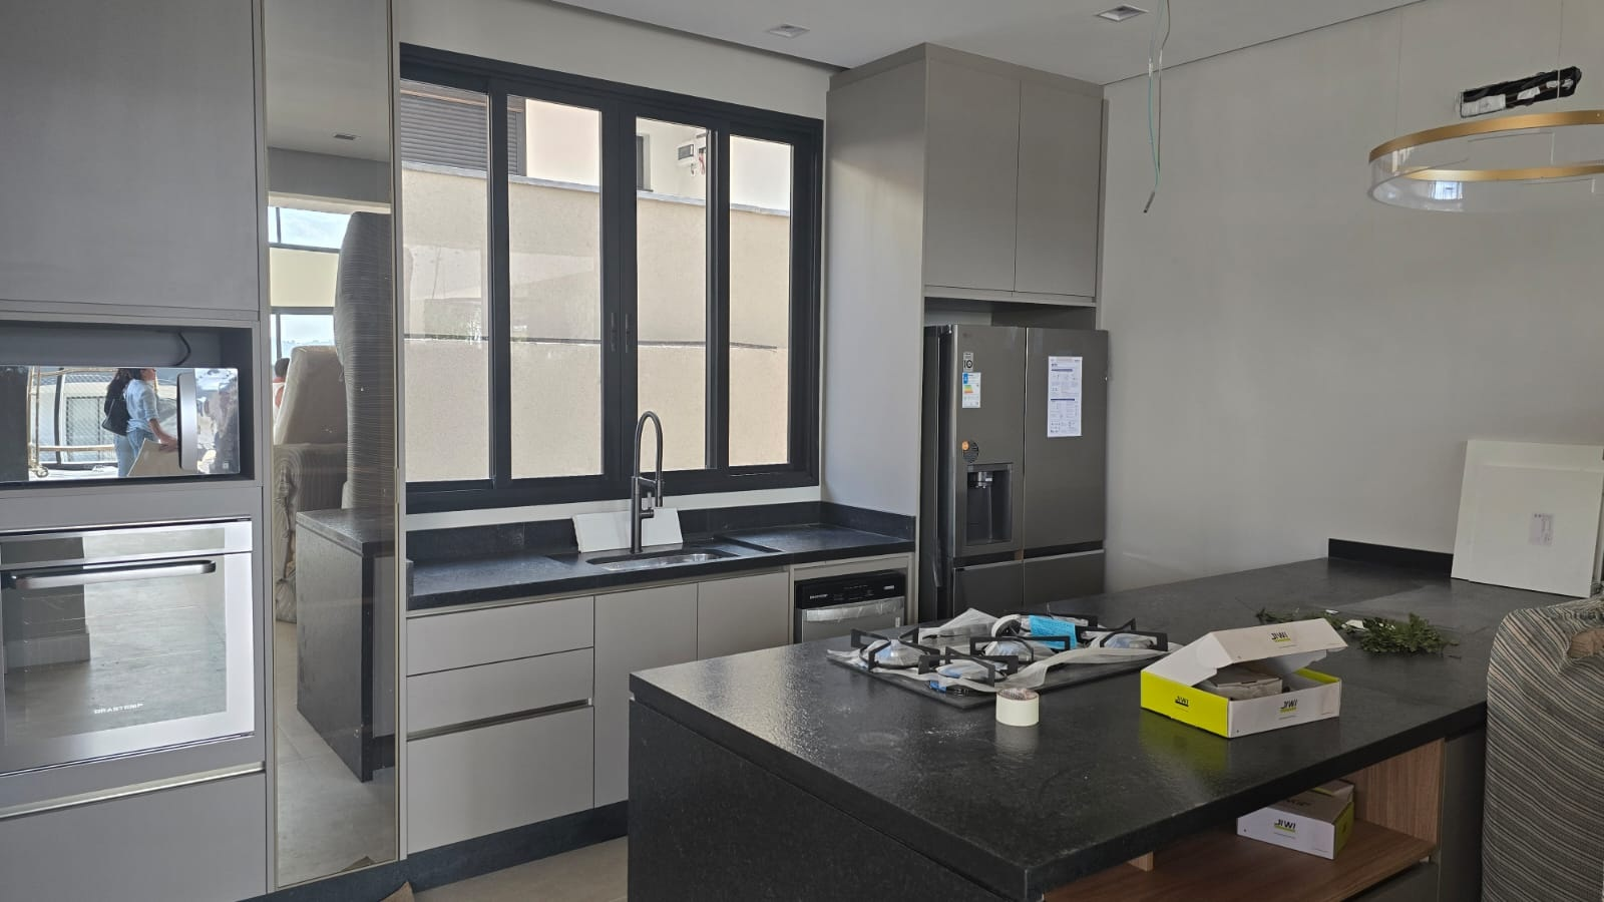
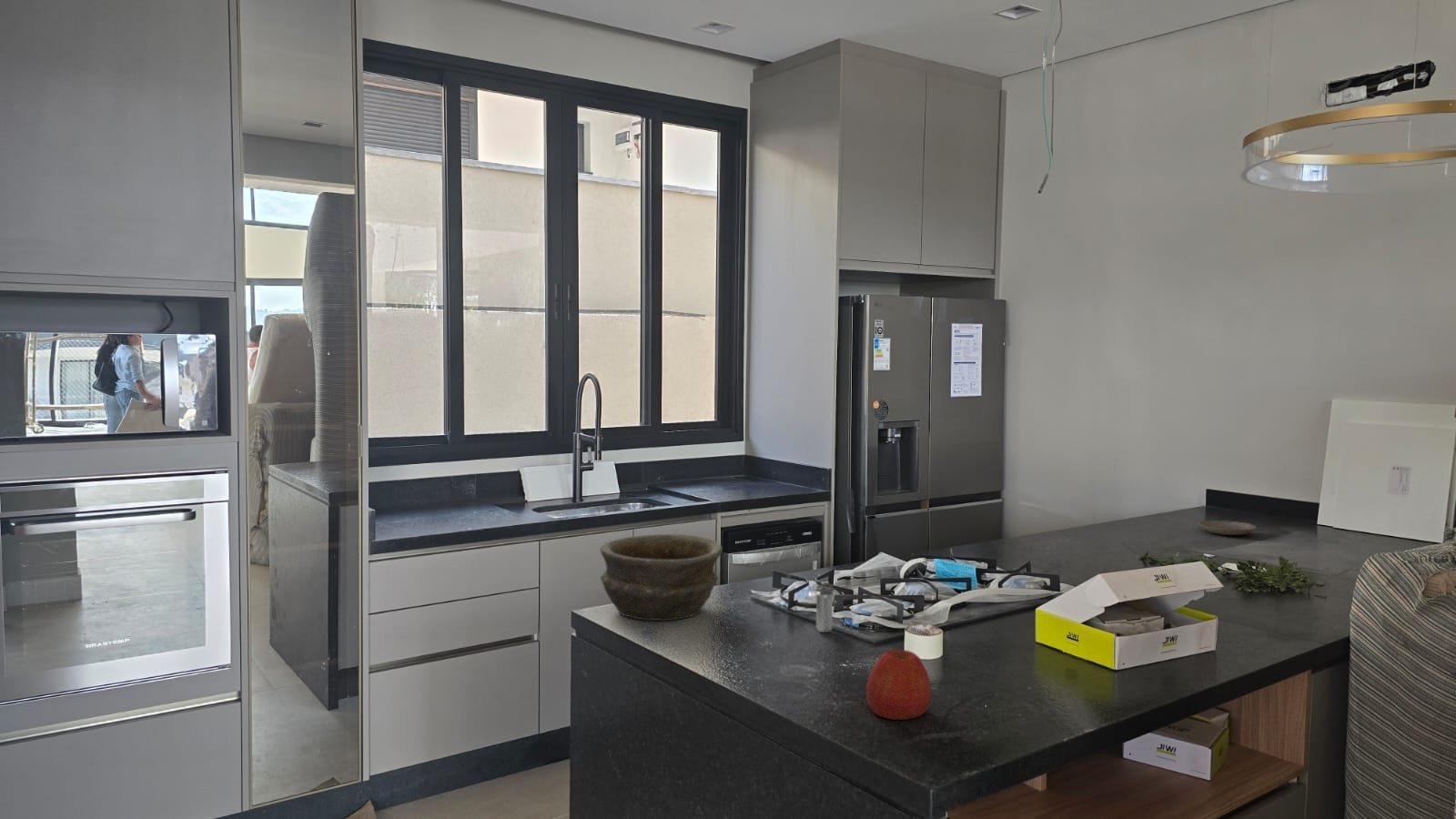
+ shaker (824, 606)
+ bowl (661, 577)
+ apple (898, 682)
+ plate (1227, 529)
